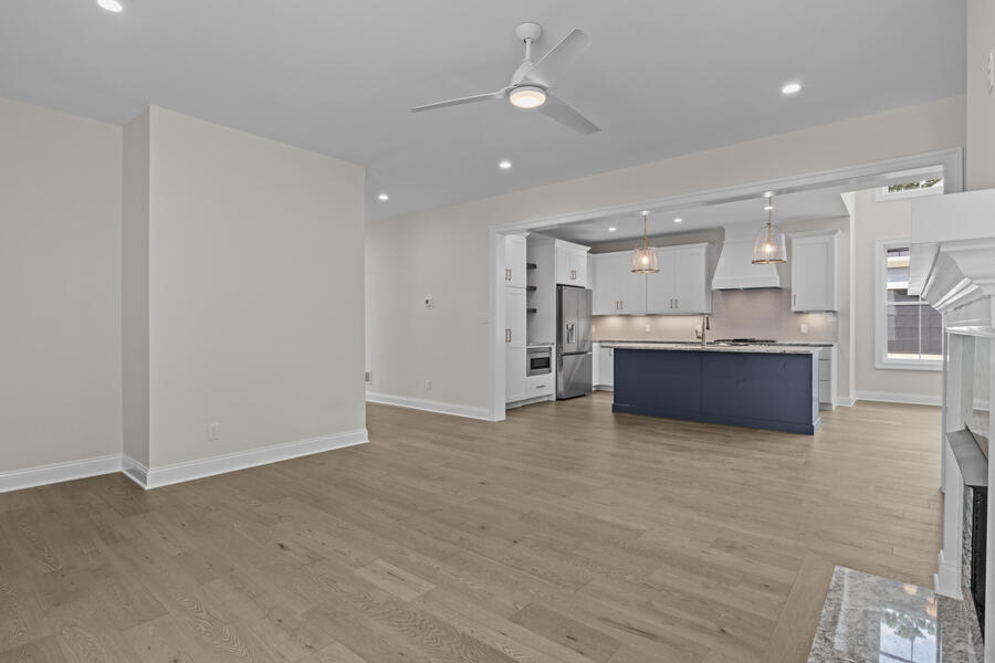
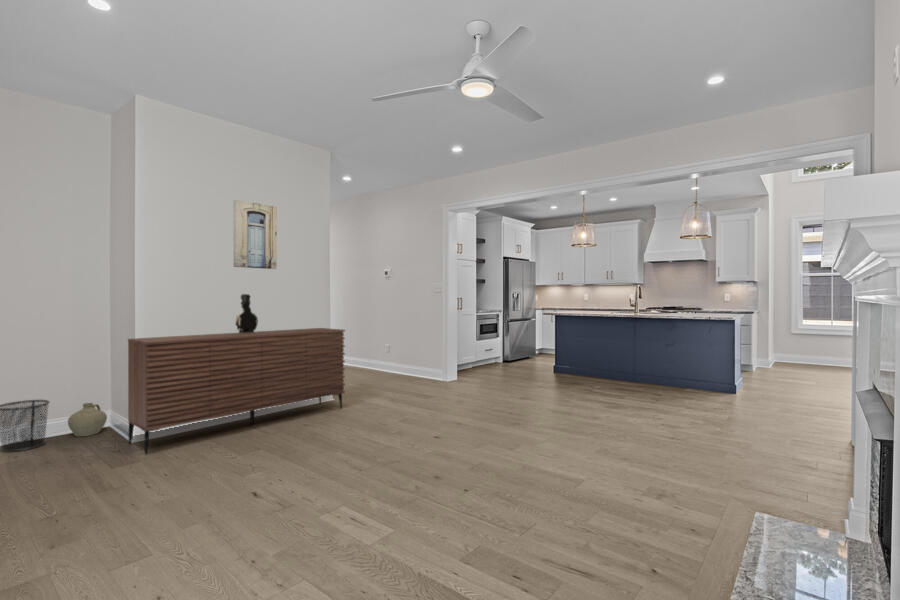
+ decorative vase (245, 313)
+ wall art (255, 235)
+ waste bin (23, 425)
+ sideboard (250, 379)
+ ceramic jug (87, 418)
